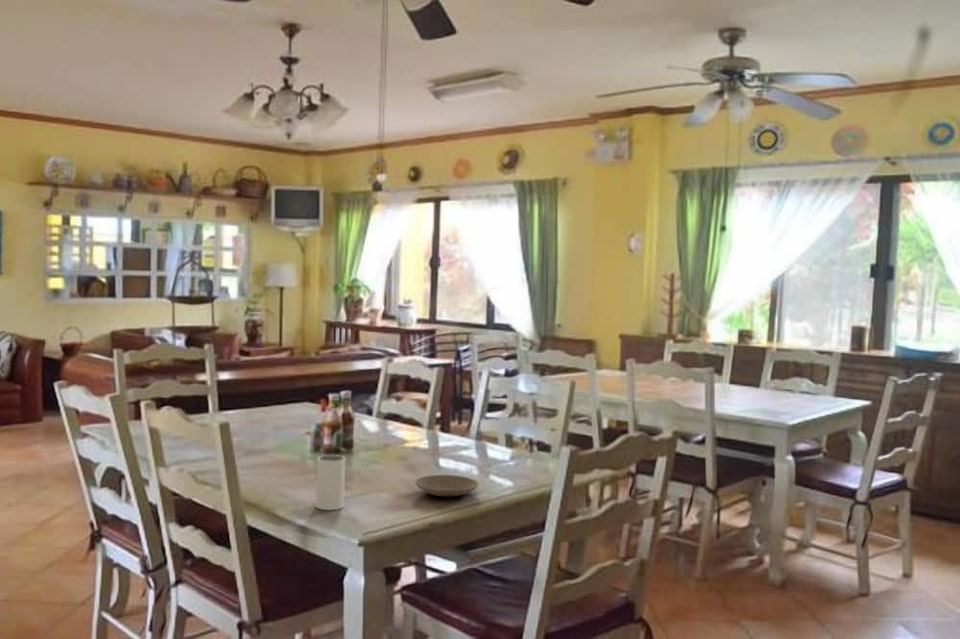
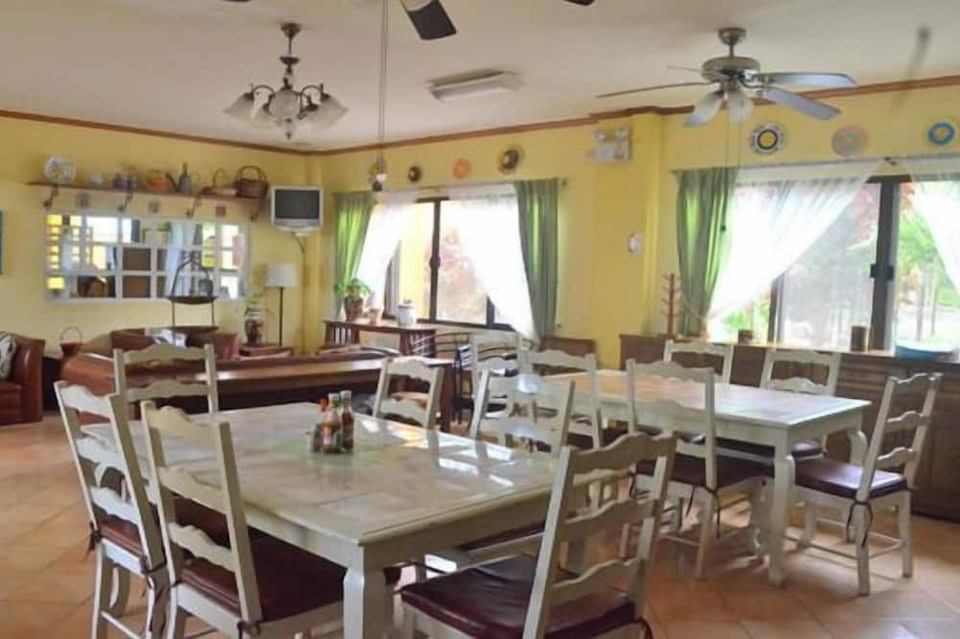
- plate (446, 487)
- mug (328, 480)
